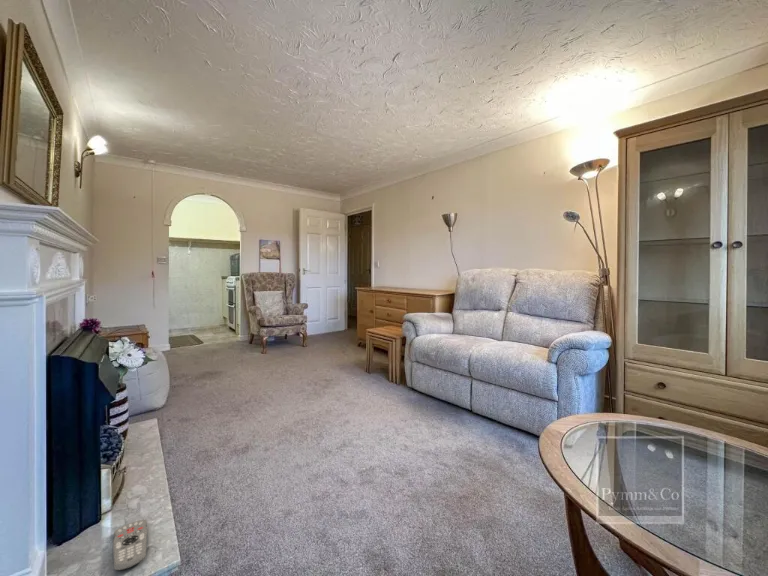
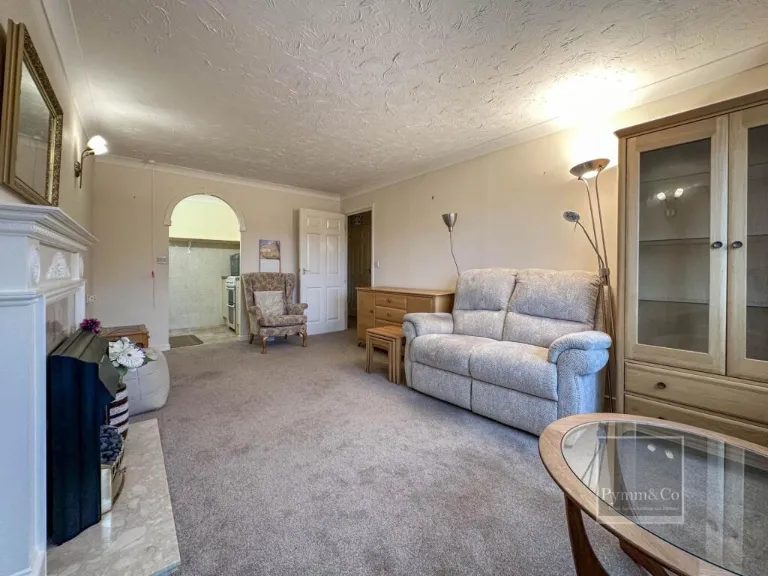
- remote control (130, 544)
